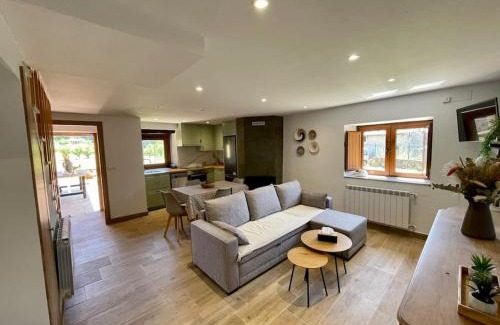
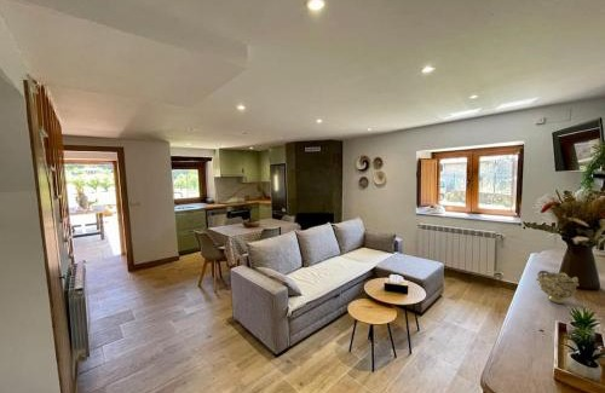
+ decorative bowl (555, 288)
